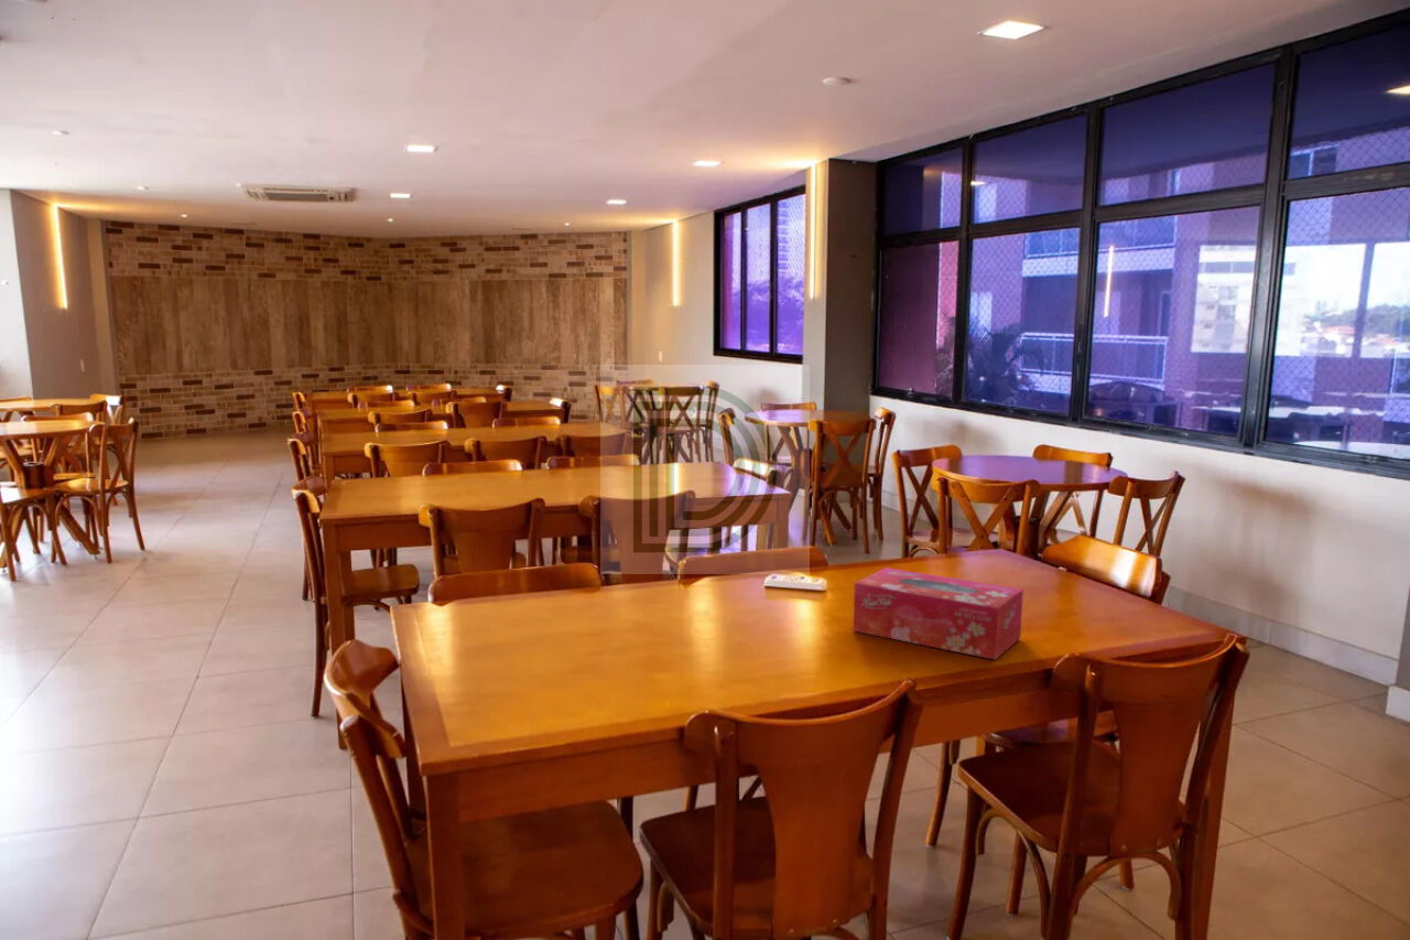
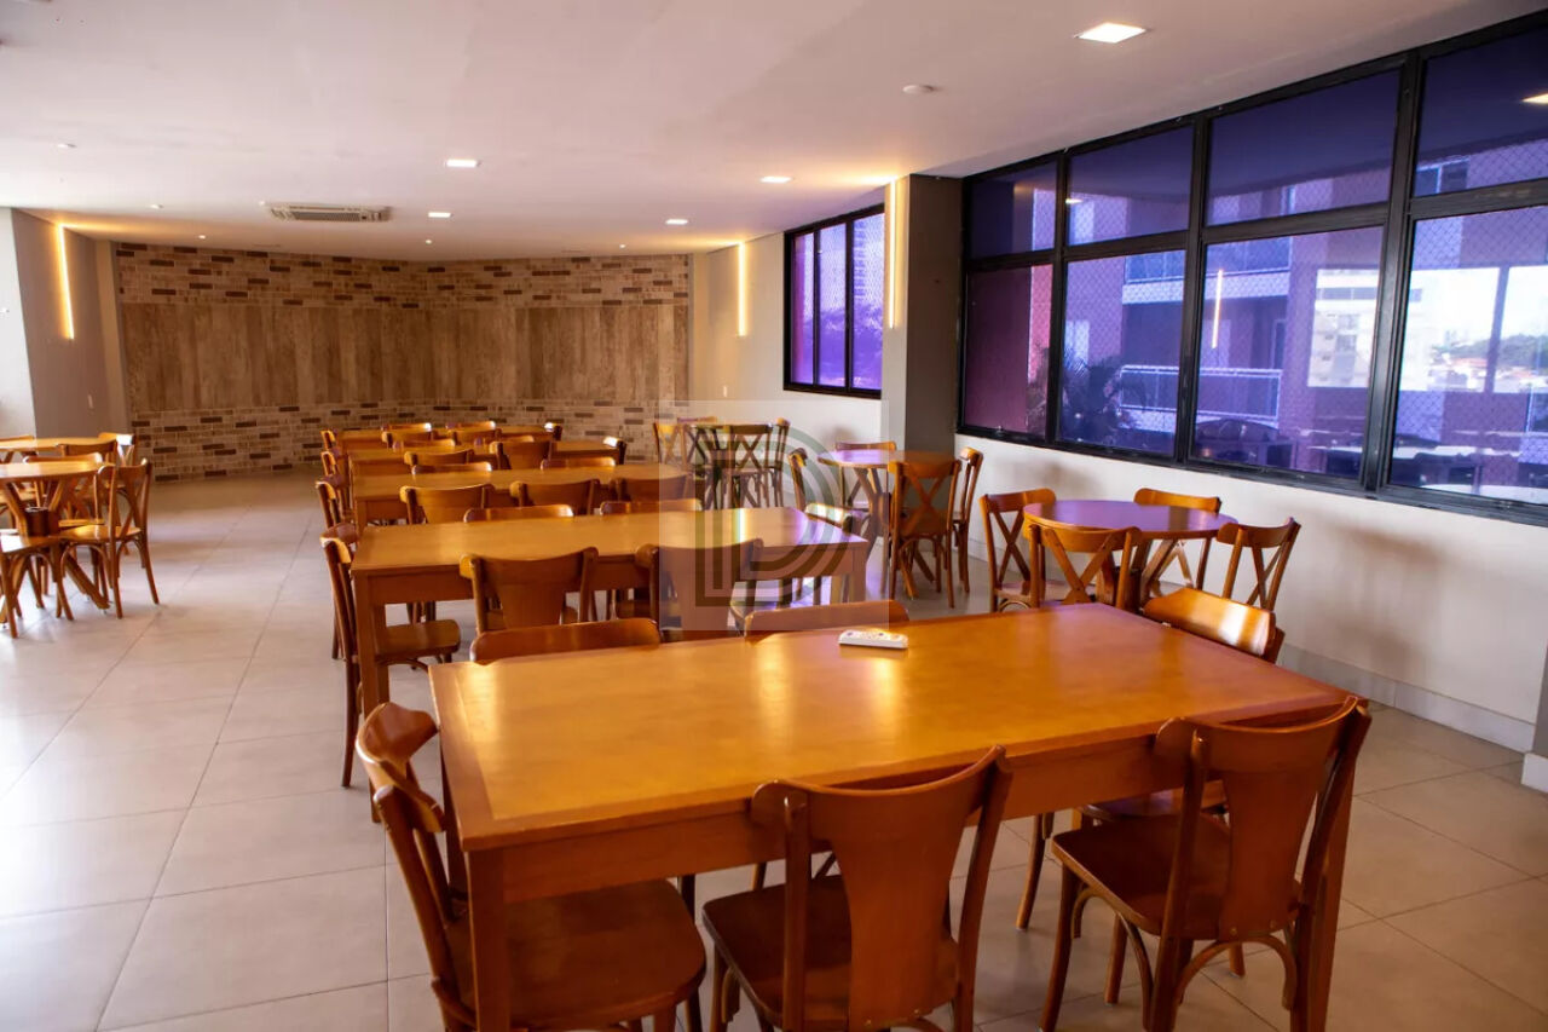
- tissue box (936, 609)
